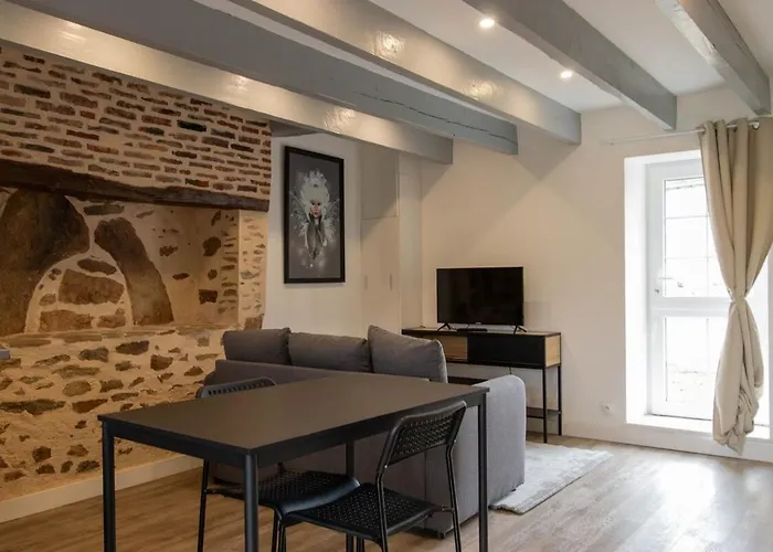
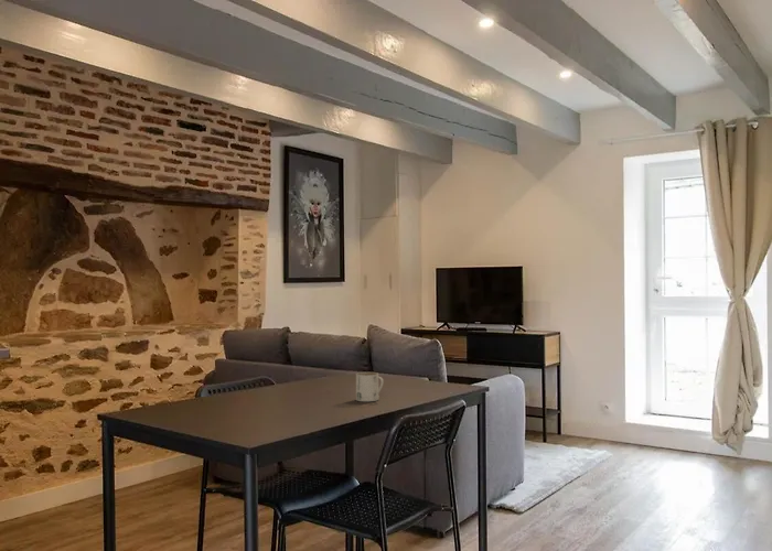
+ mug (371, 387)
